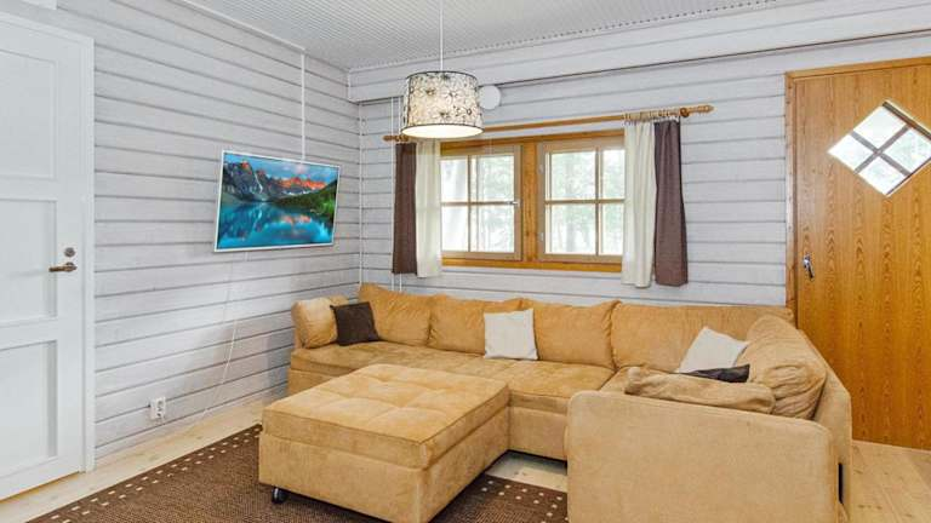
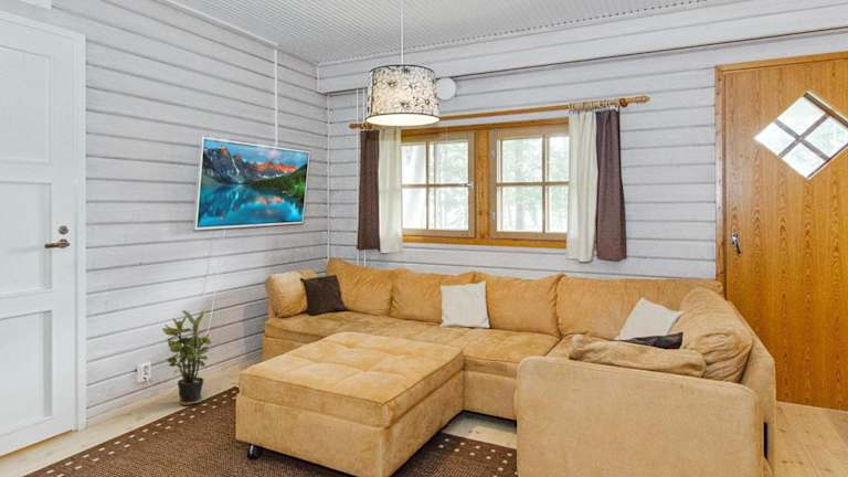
+ potted plant (186, 357)
